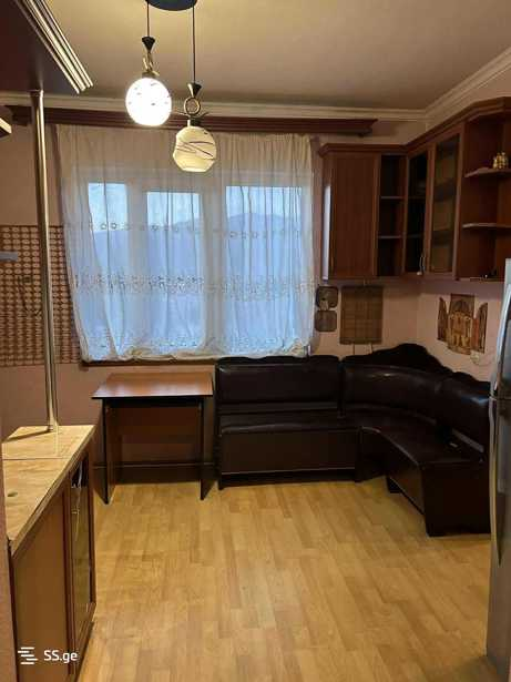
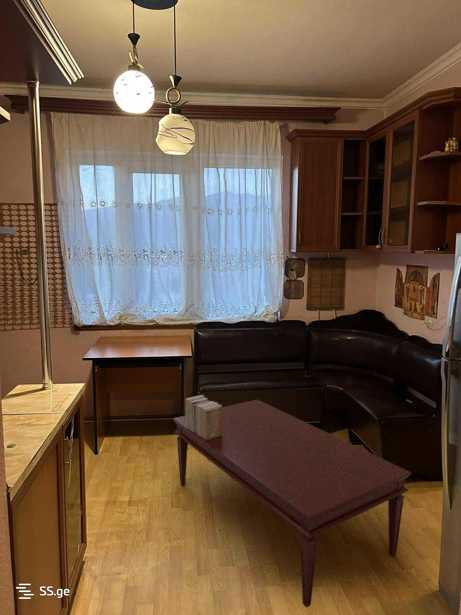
+ books (204, 416)
+ coffee table (275, 478)
